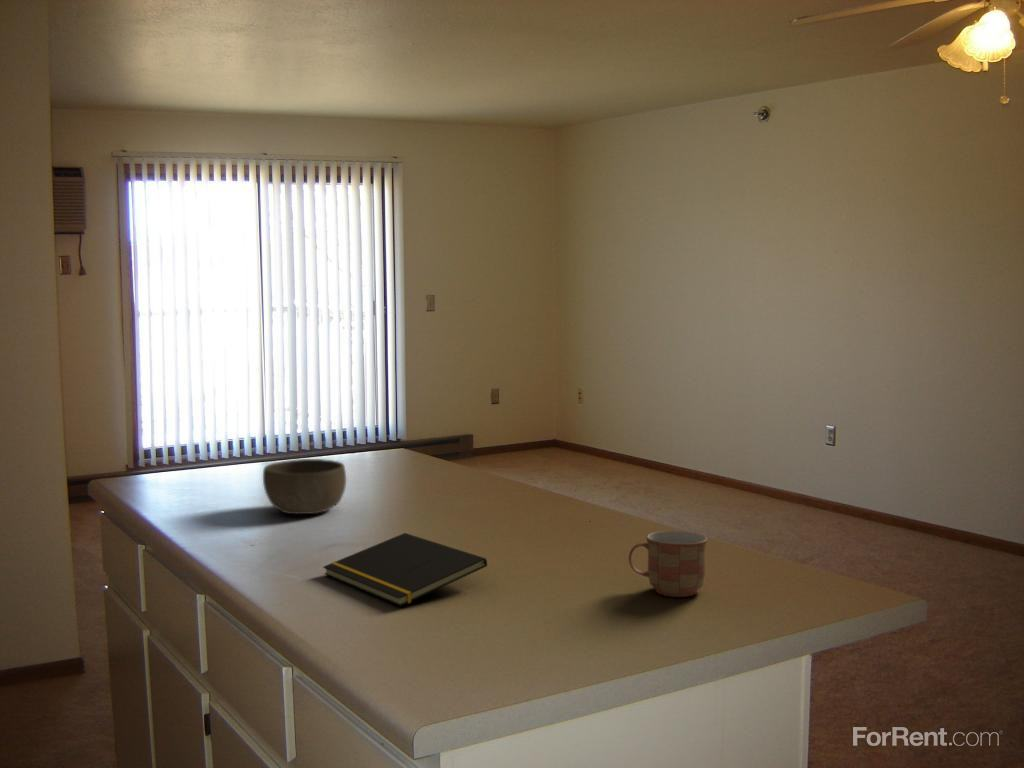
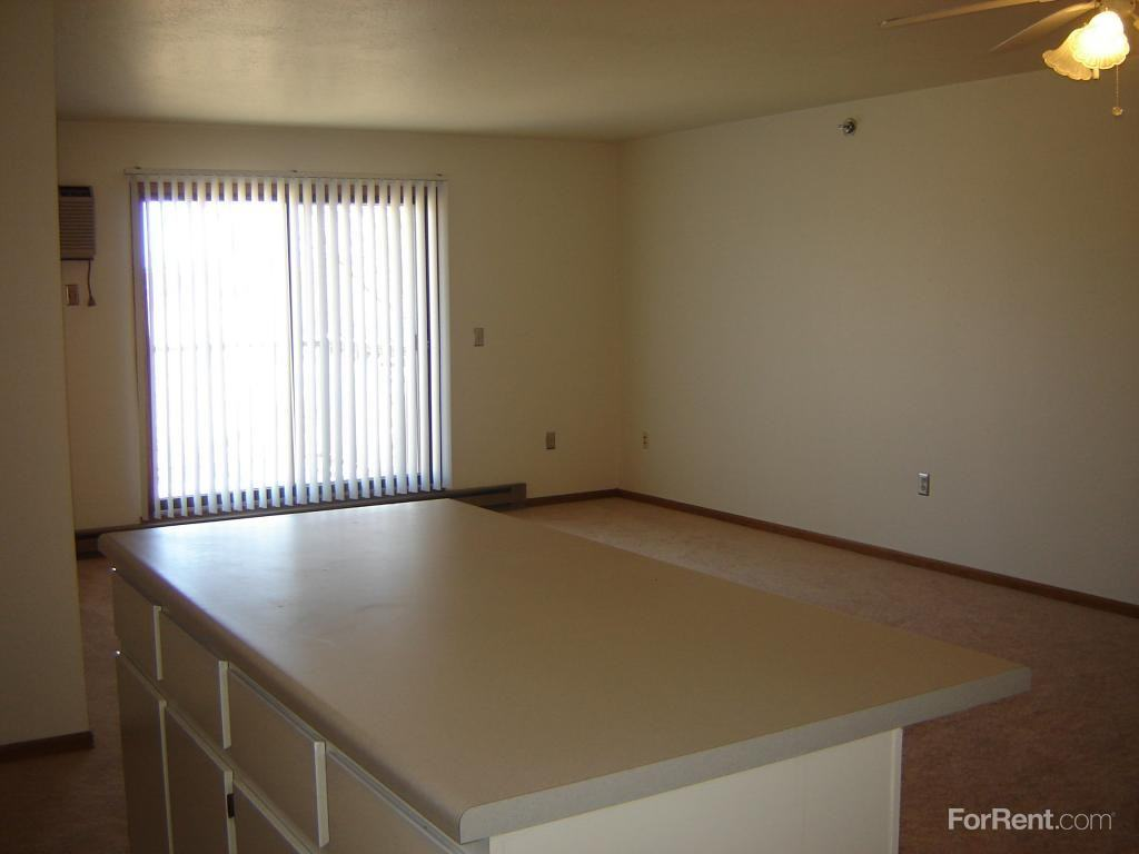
- mug (667, 563)
- notepad (403, 566)
- bowl (304, 487)
